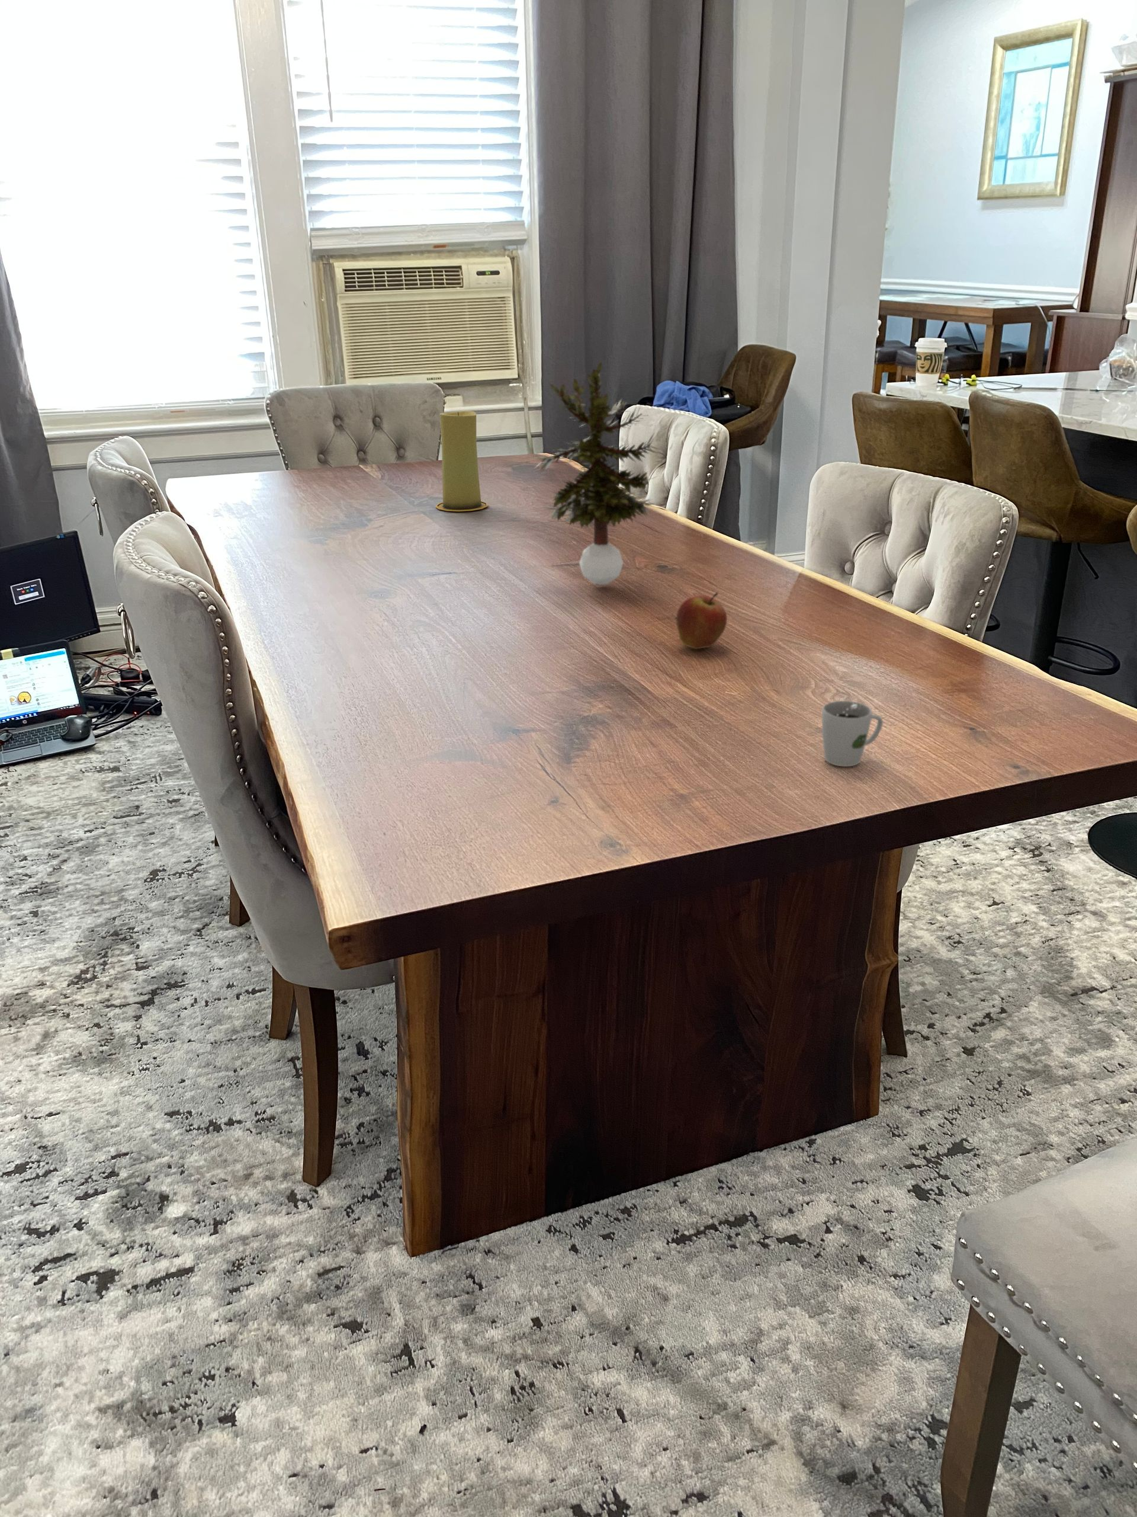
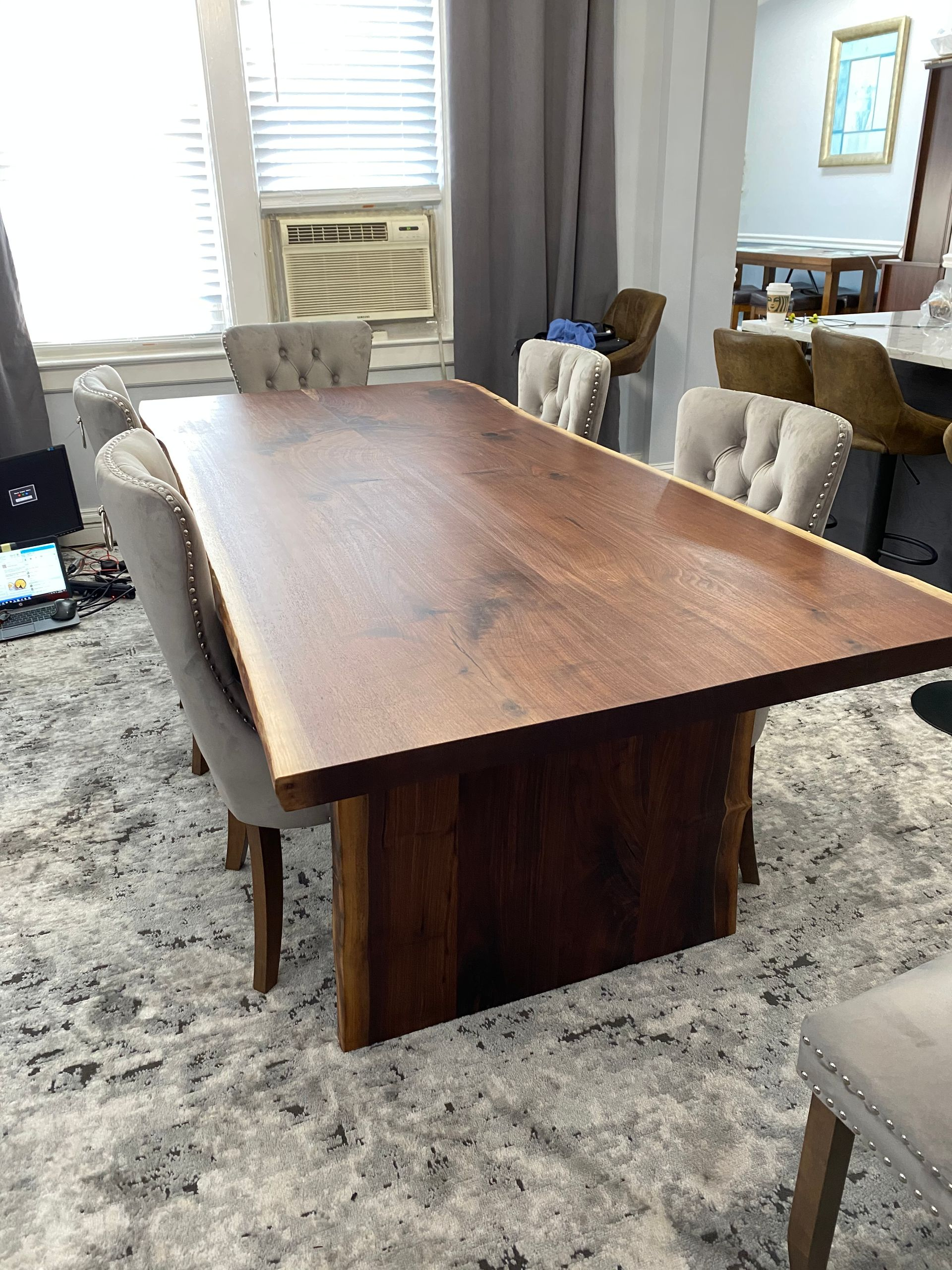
- candle (460, 460)
- cup (853, 715)
- fruit (702, 619)
- potted plant (594, 475)
